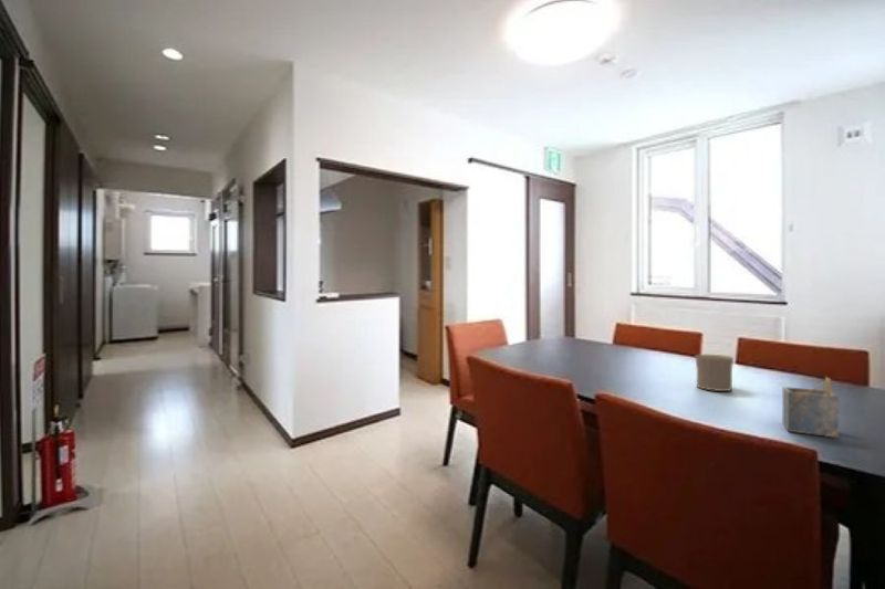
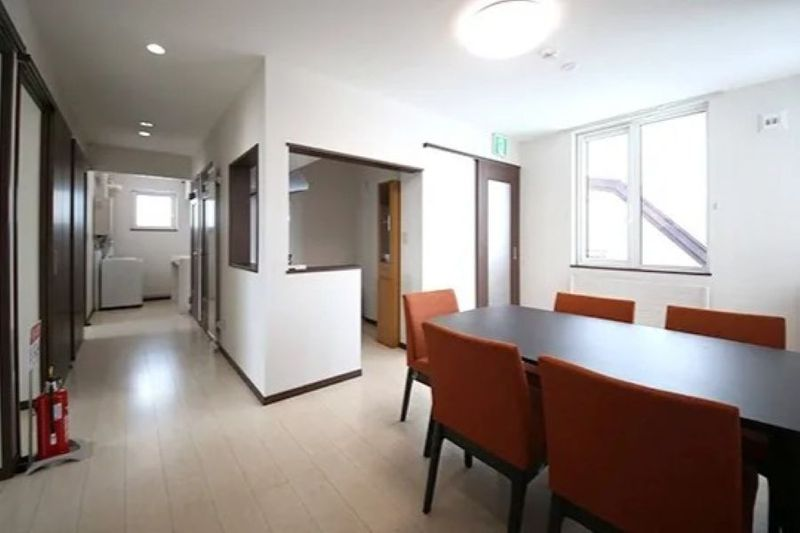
- napkin holder (809, 403)
- cup (714, 371)
